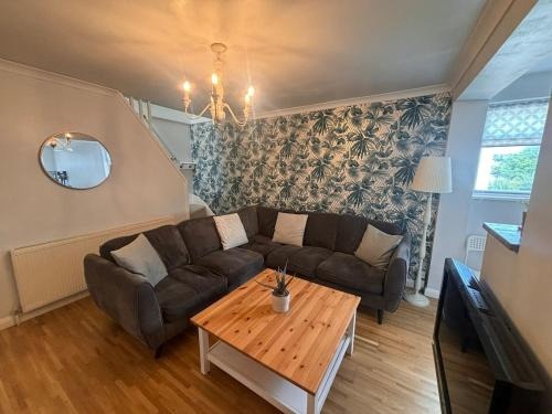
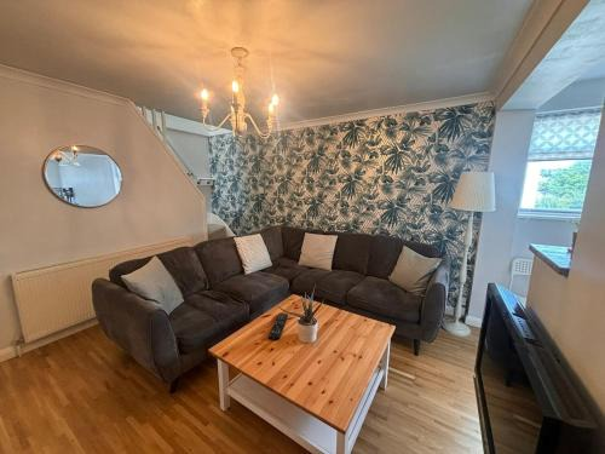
+ remote control (278, 324)
